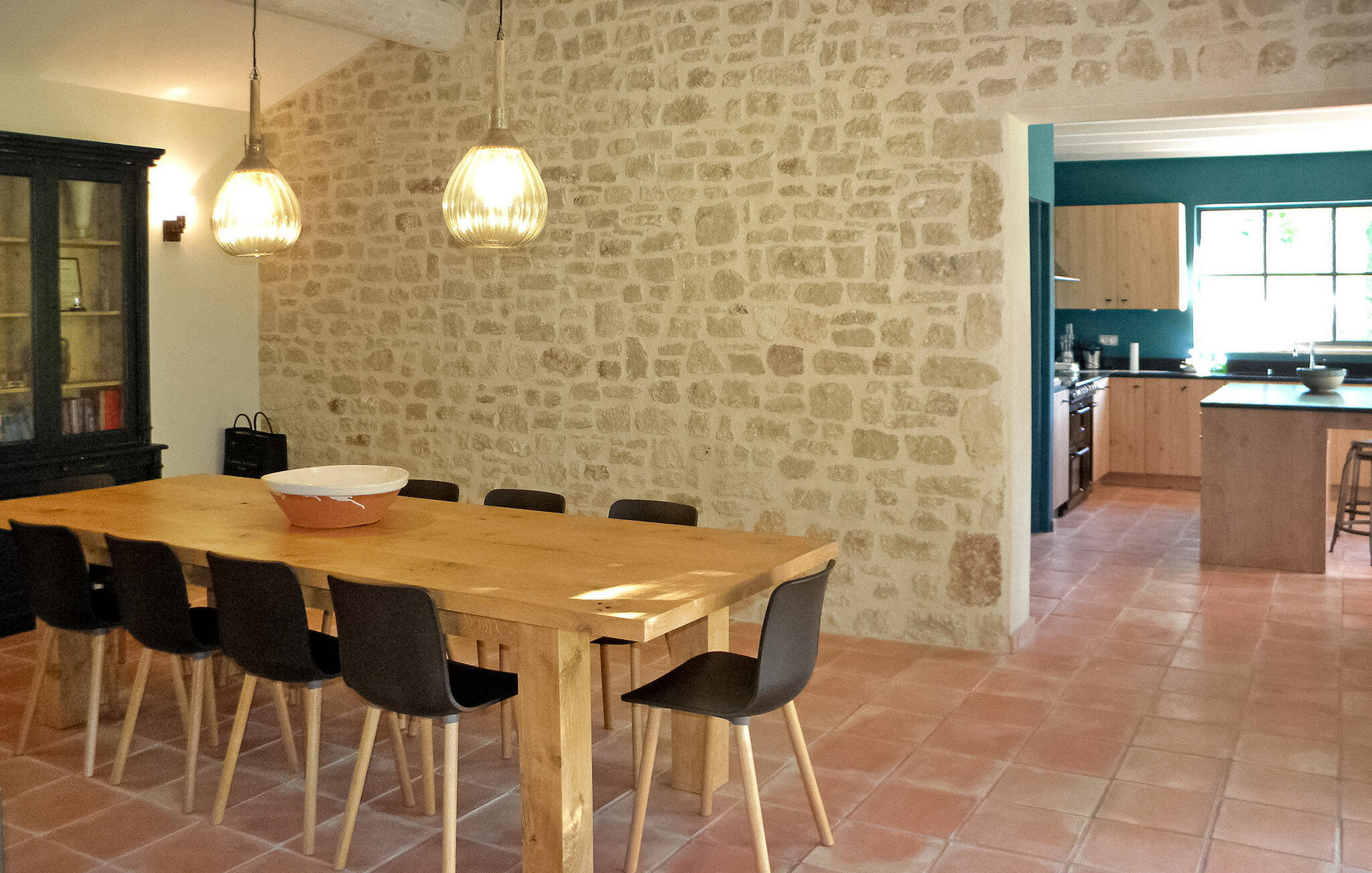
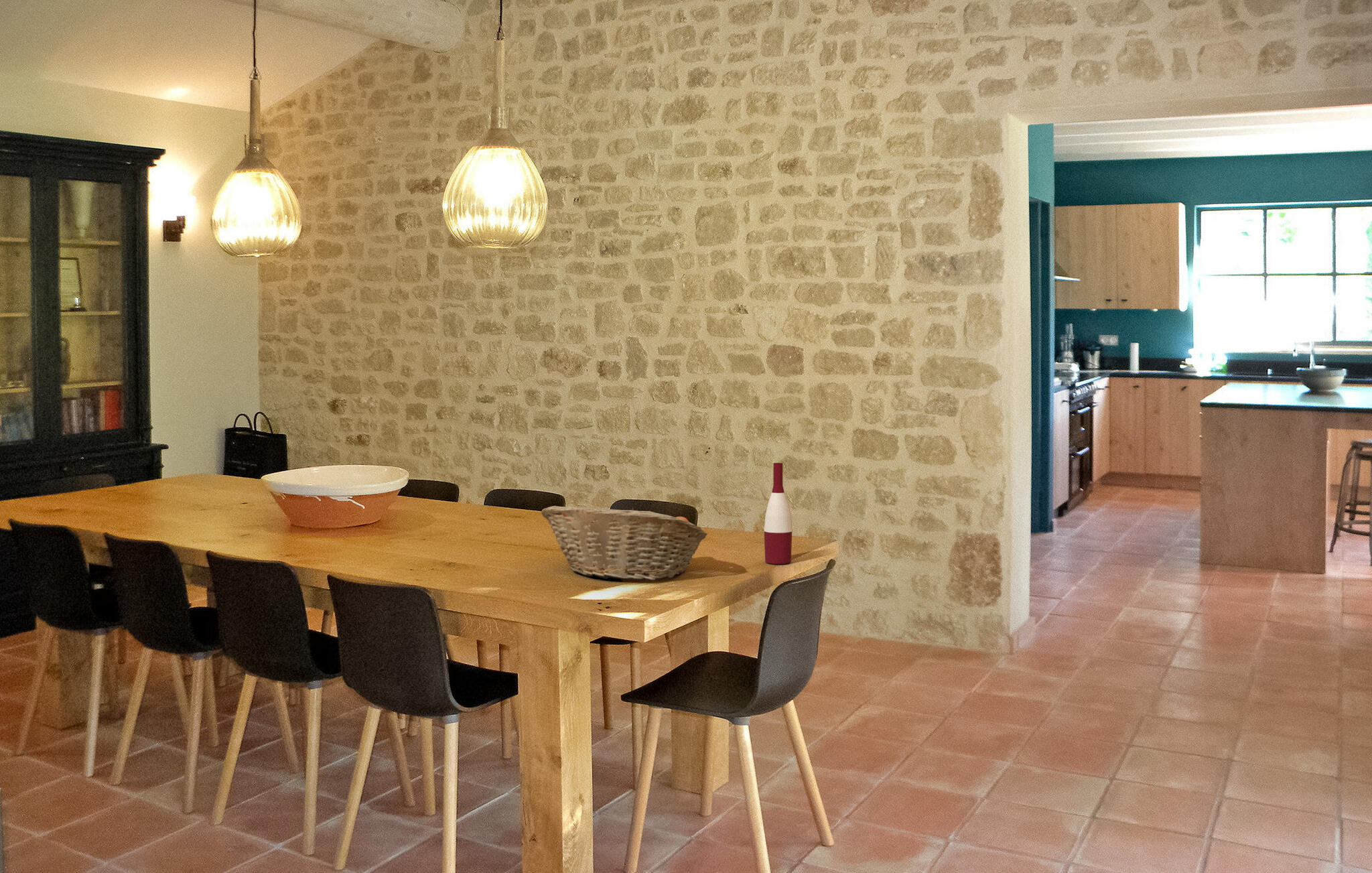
+ fruit basket (624, 537)
+ alcohol (778, 513)
